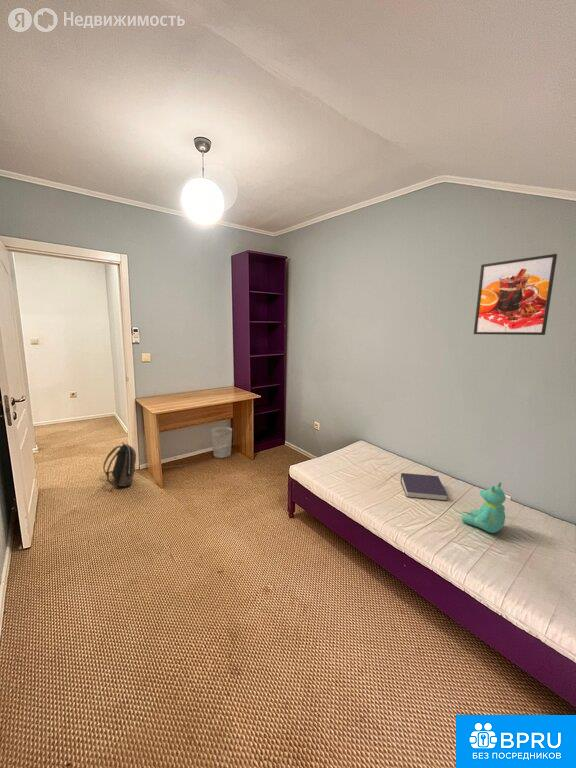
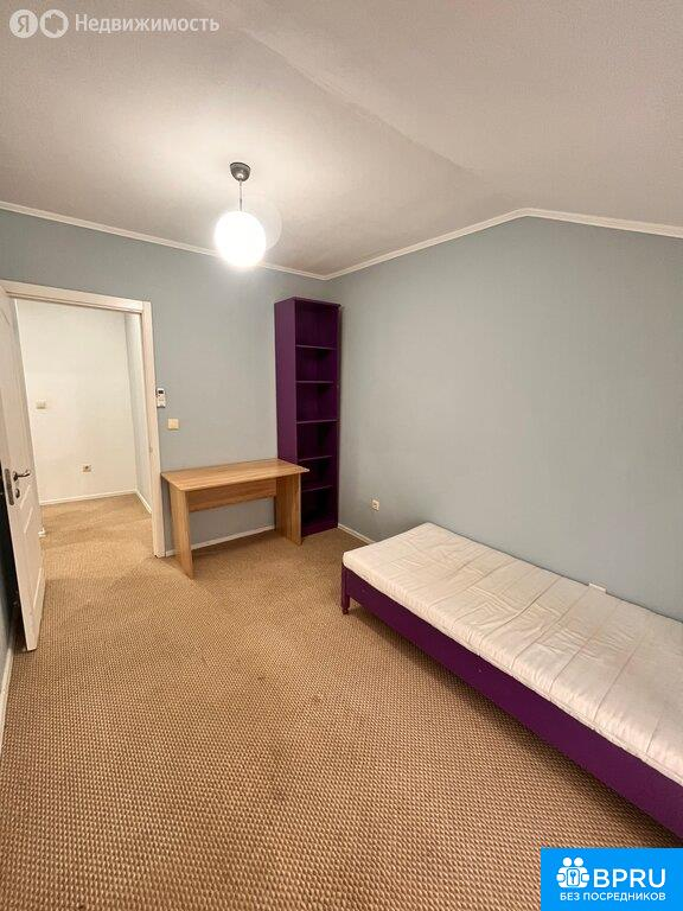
- backpack (120, 463)
- teddy bear (485, 503)
- book (422, 486)
- wastebasket (221, 442)
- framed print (511, 297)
